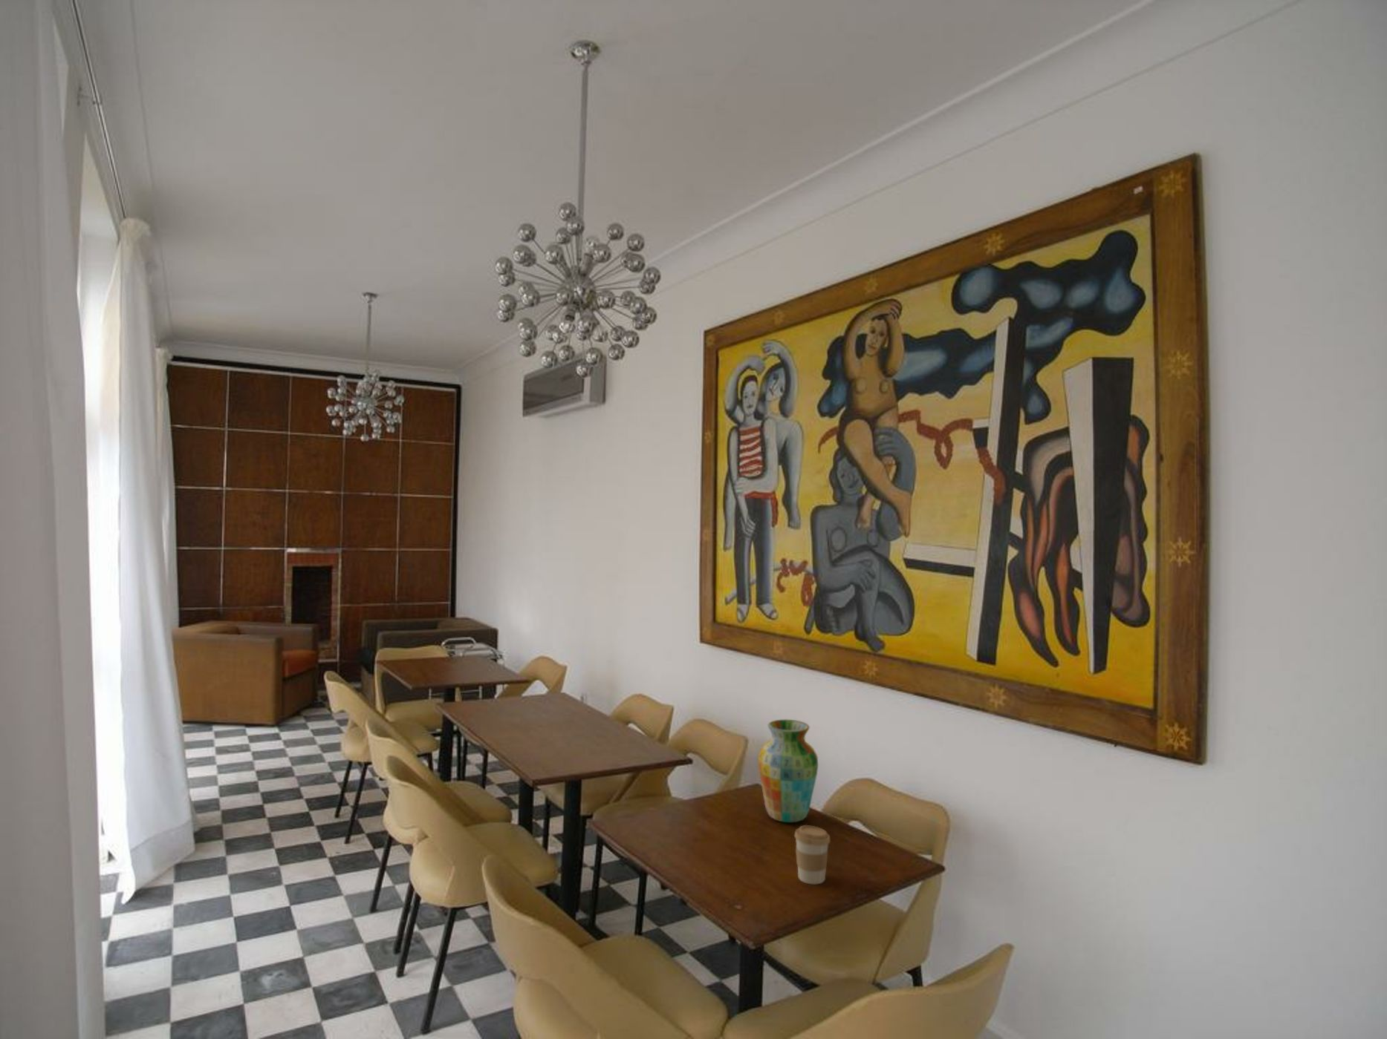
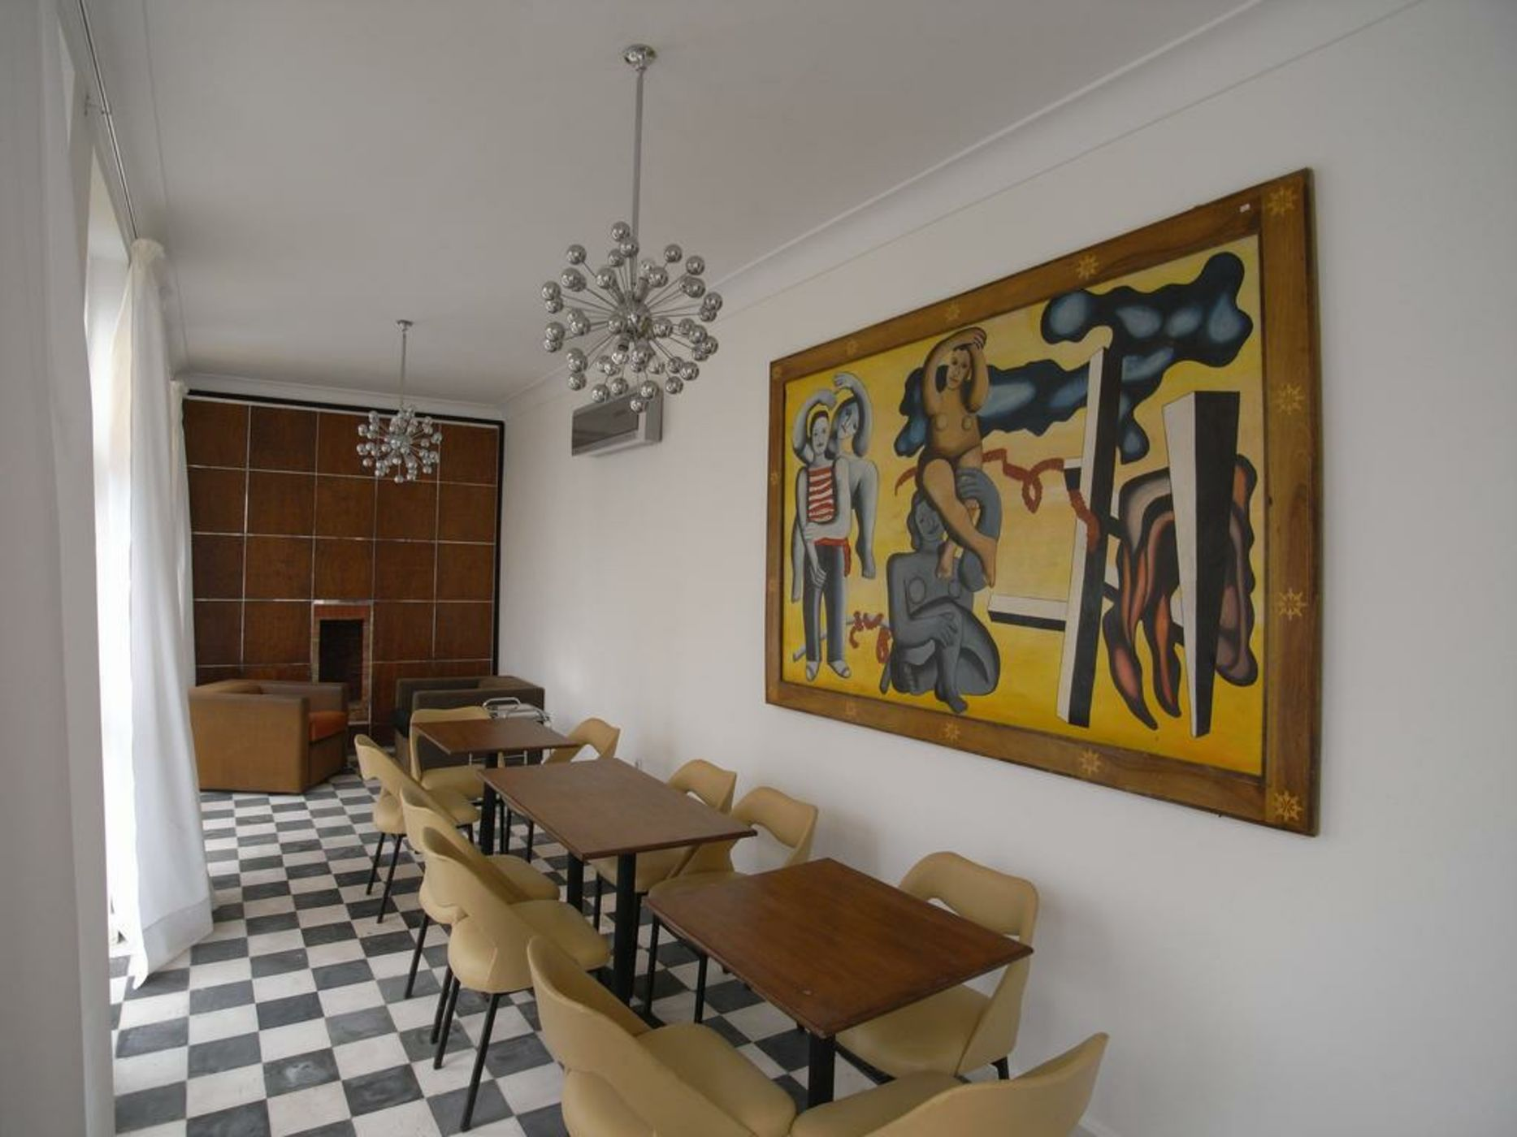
- vase (787, 771)
- coffee cup (811, 852)
